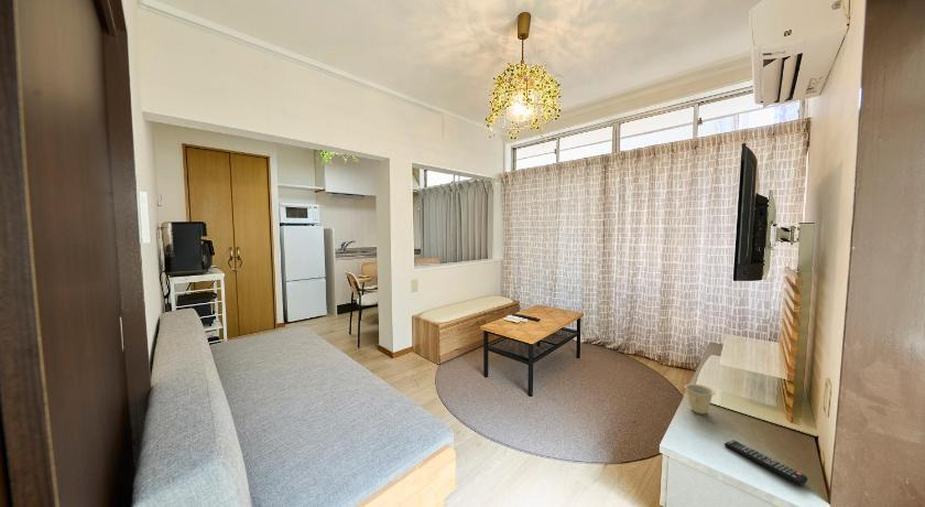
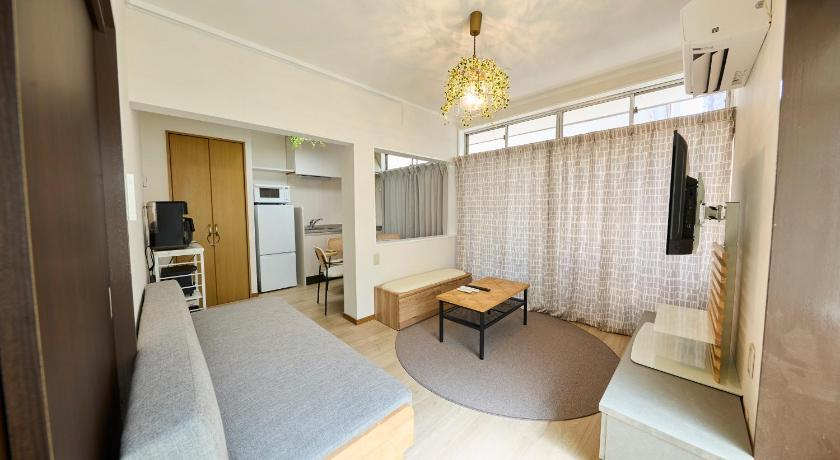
- cup (698, 399)
- remote control (762, 460)
